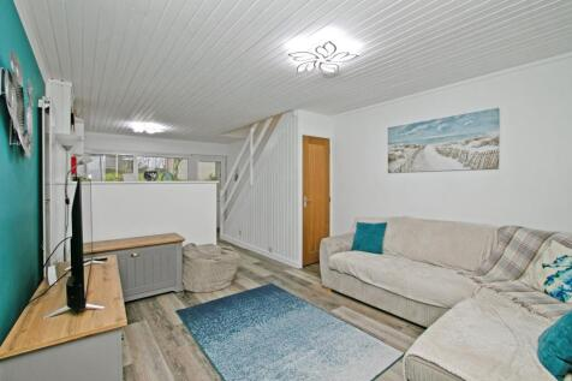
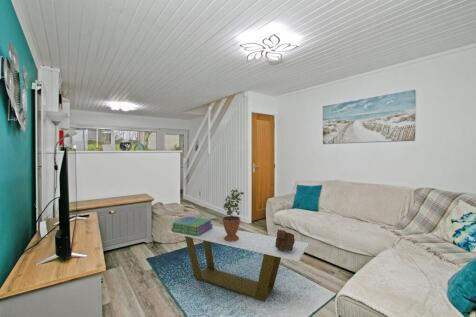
+ architectural model (286, 238)
+ stack of books (192, 225)
+ potted plant (234, 211)
+ coffee table (236, 247)
